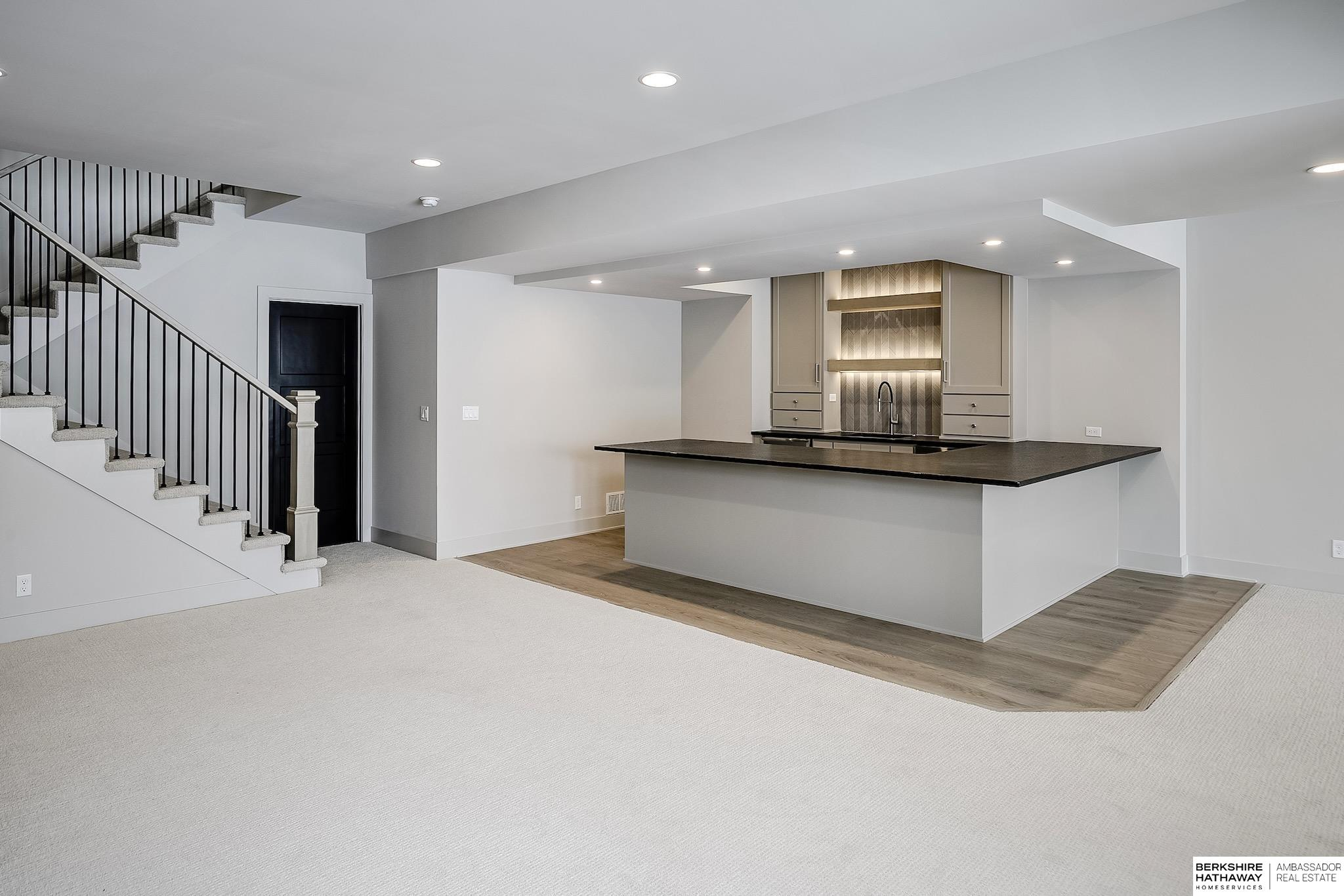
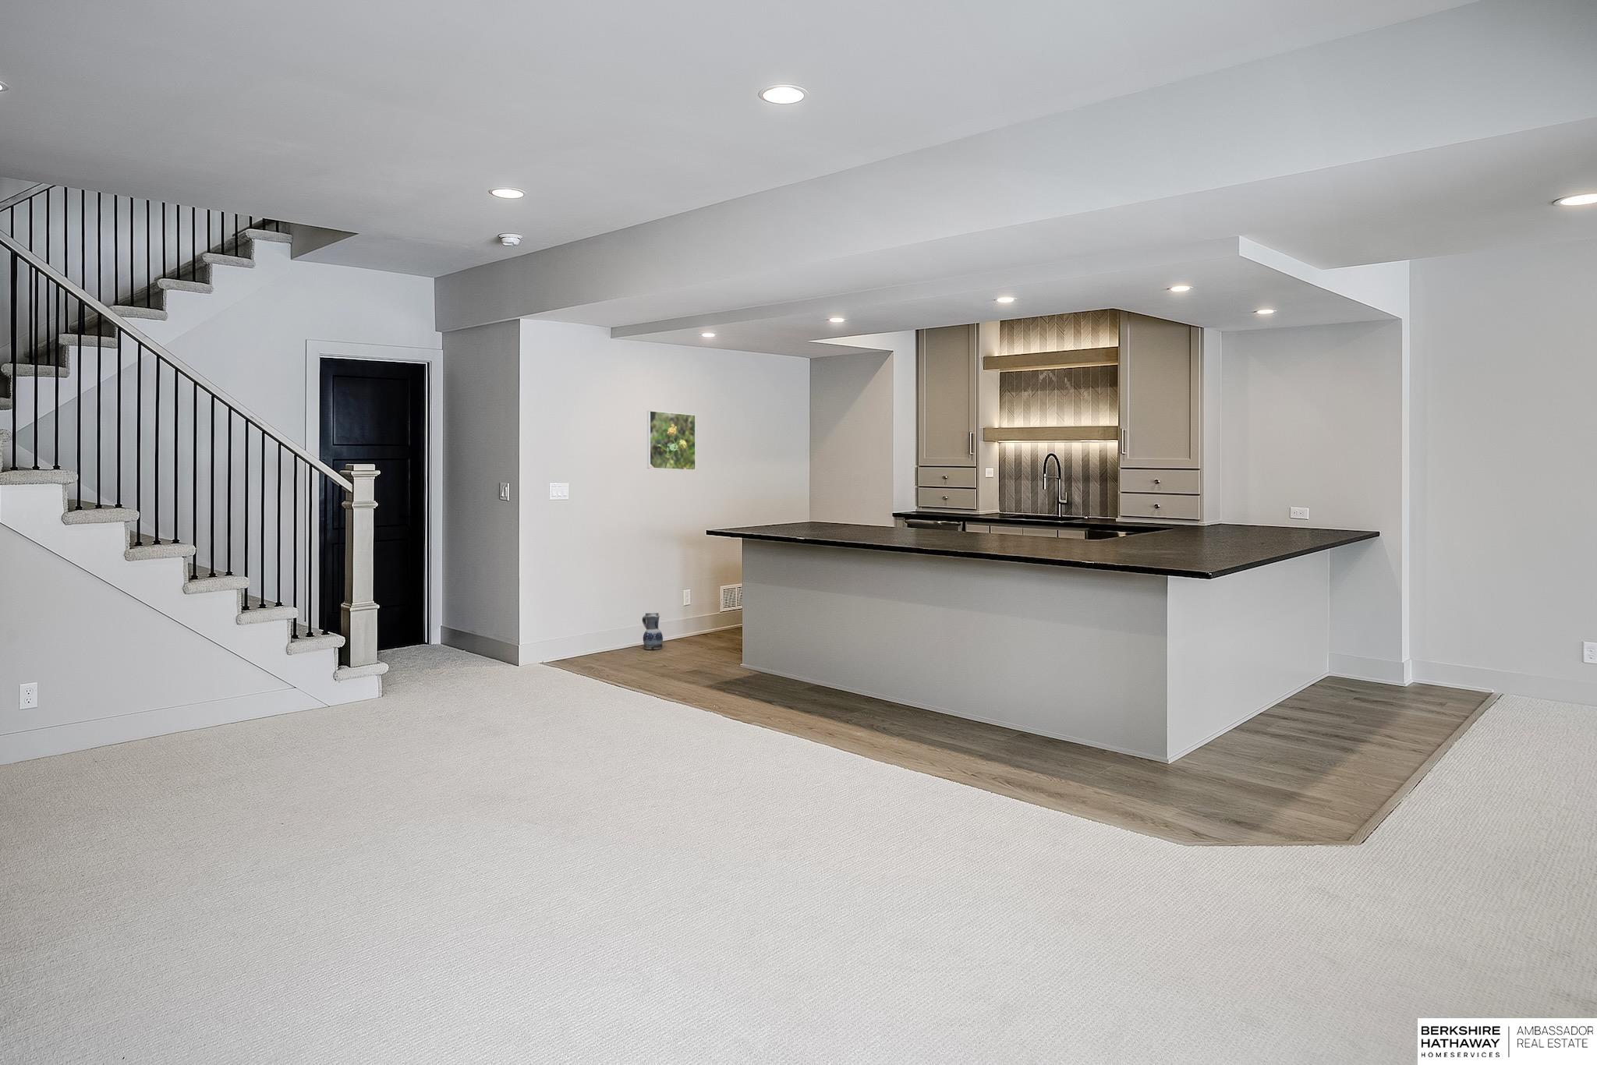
+ ceramic jug (650, 630)
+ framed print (671, 441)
